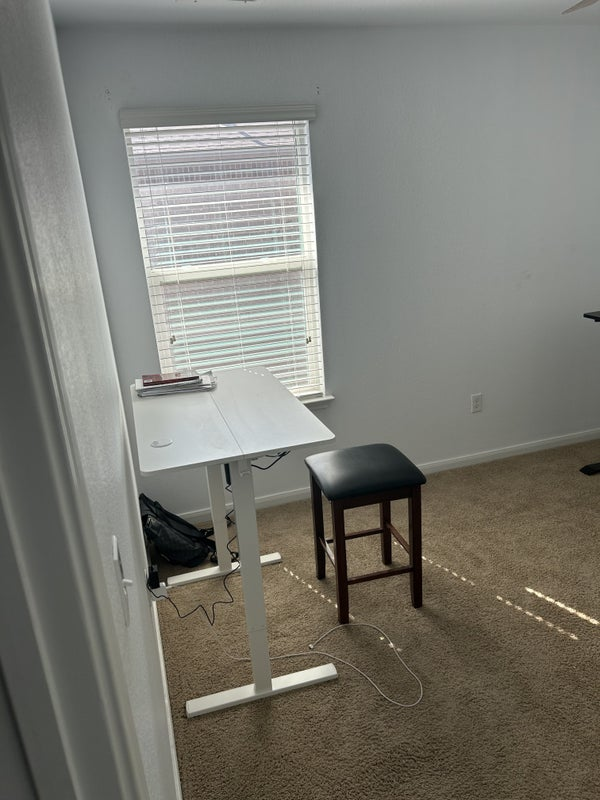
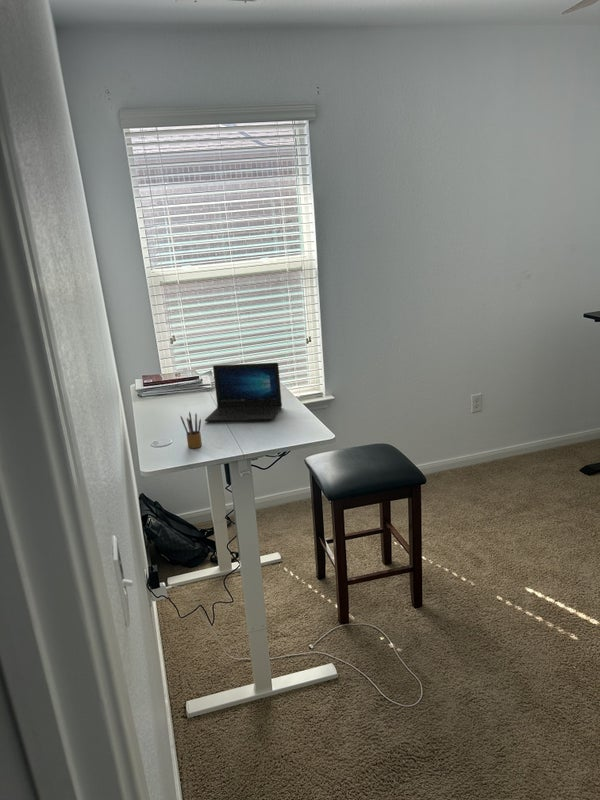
+ laptop (242, 391)
+ pencil box (192, 429)
